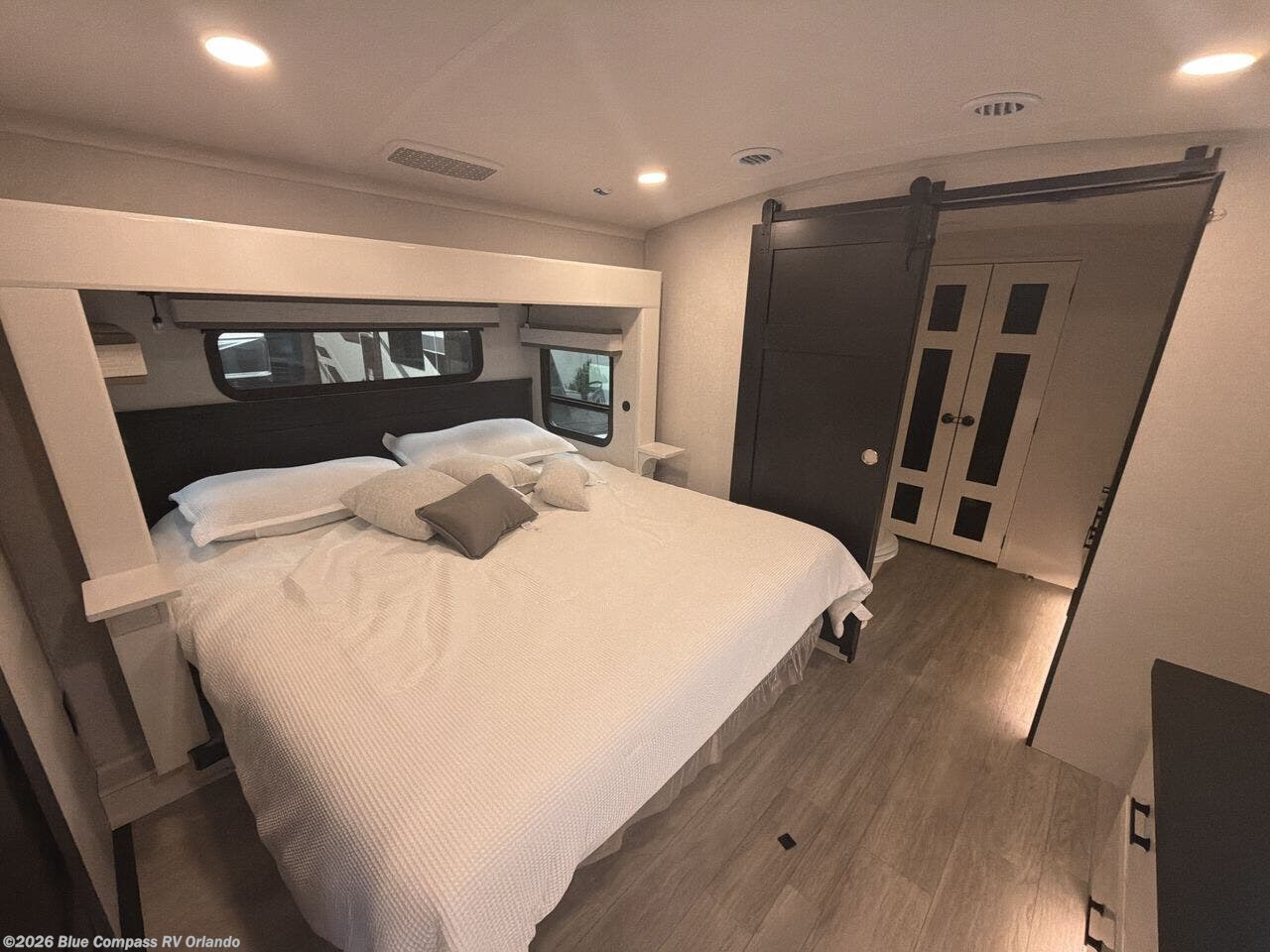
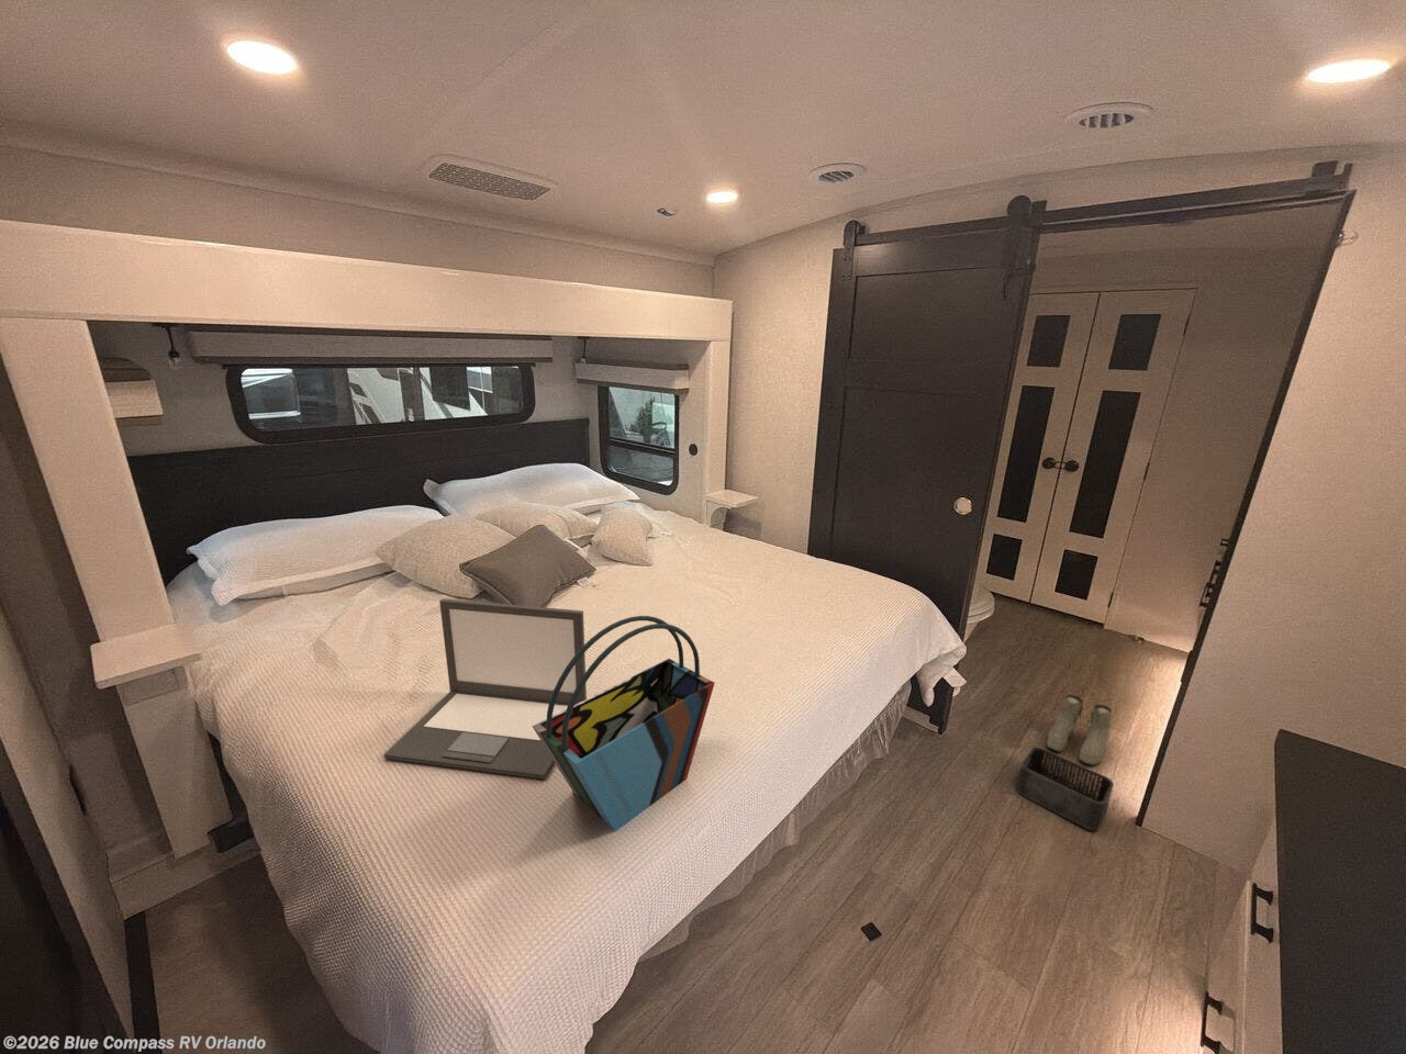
+ storage bin (1063, 786)
+ tote bag (630, 709)
+ boots (1079, 722)
+ laptop (489, 681)
